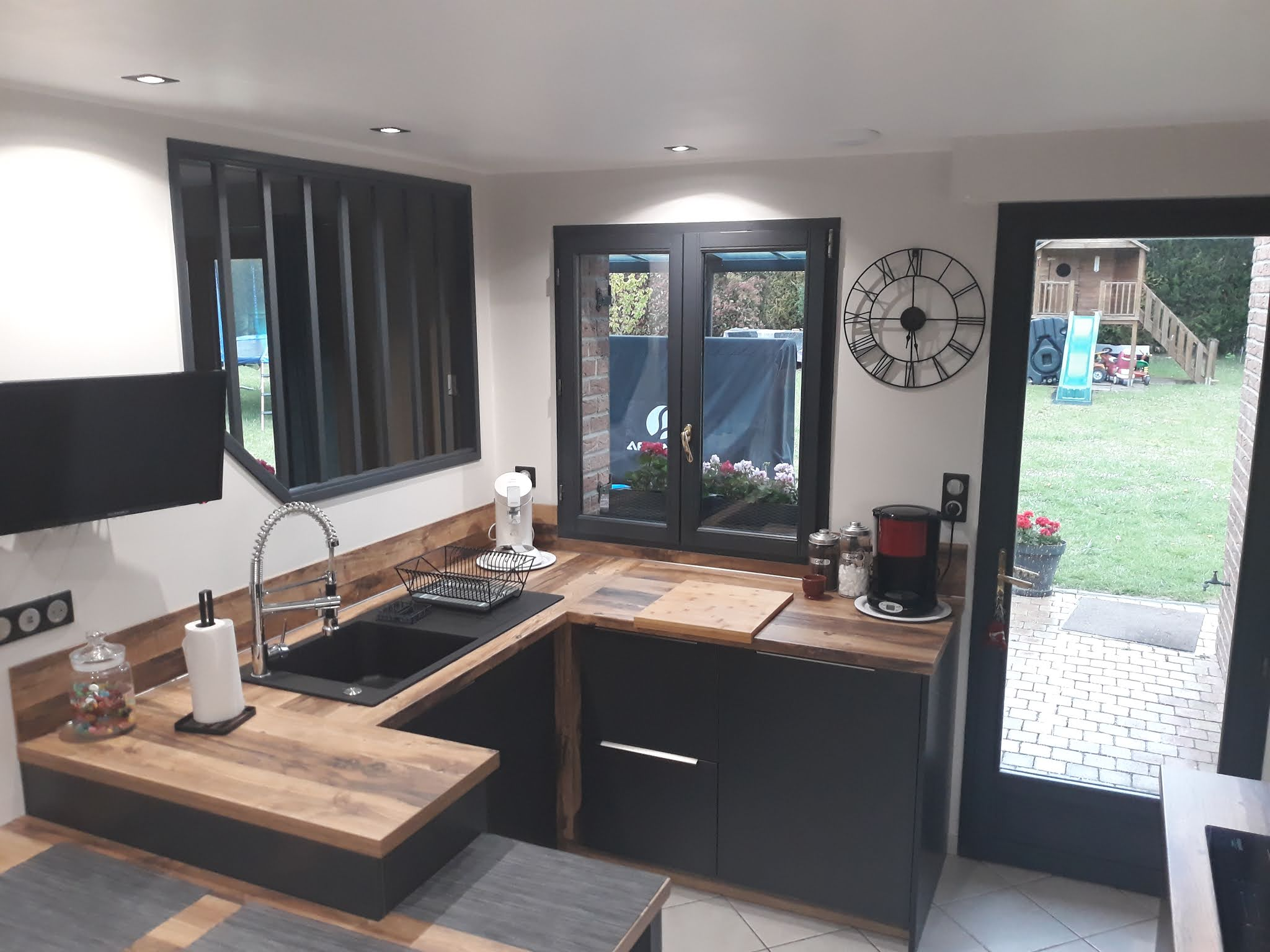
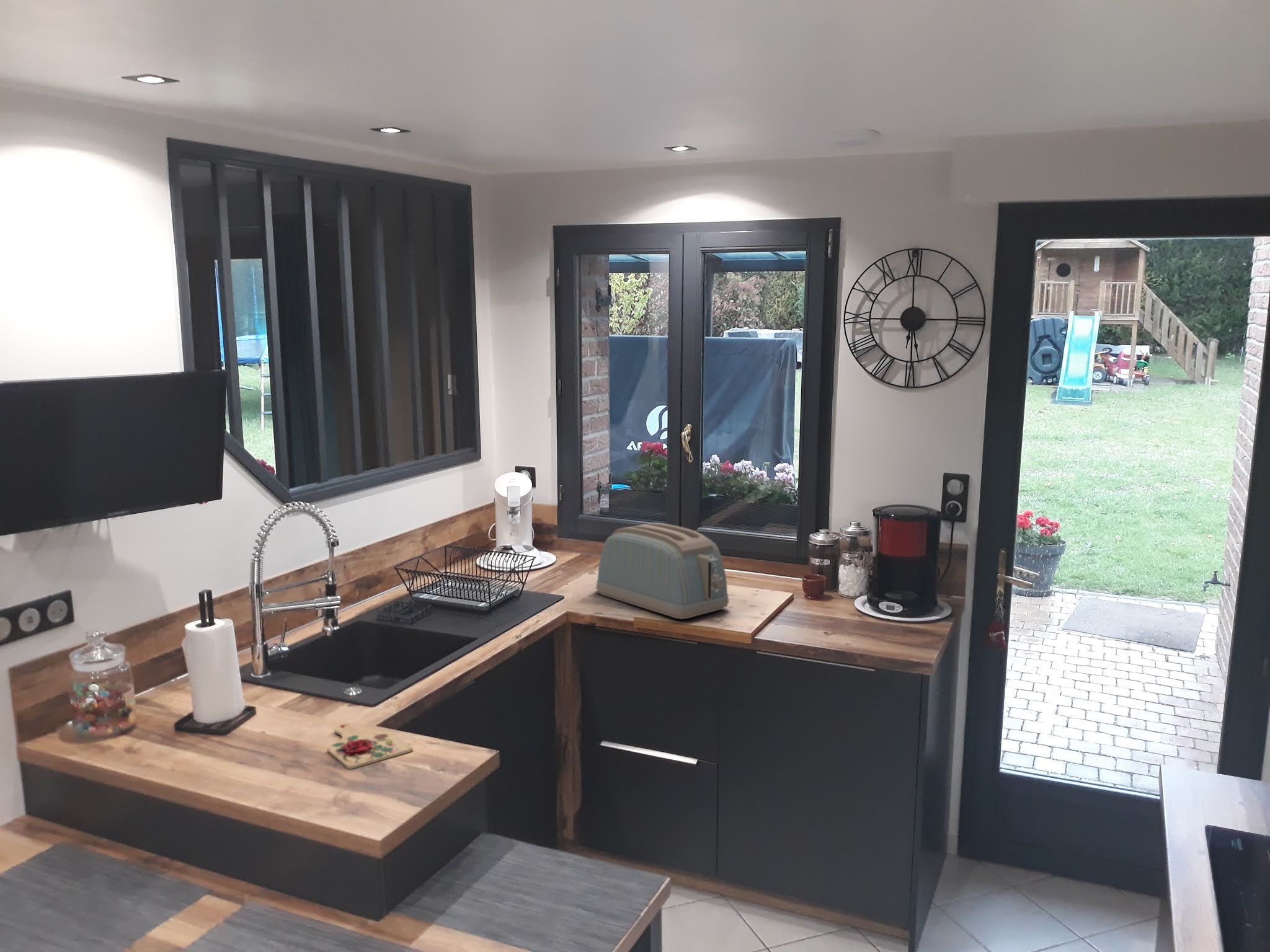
+ toaster (664, 565)
+ cutting board (360, 738)
